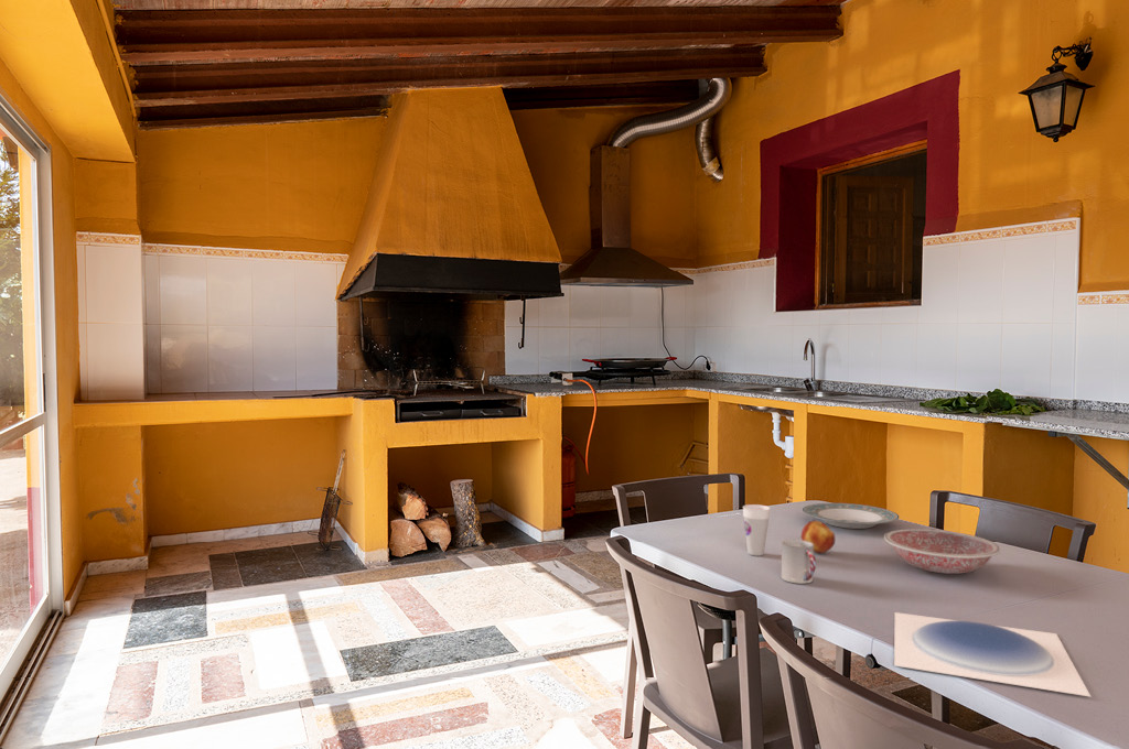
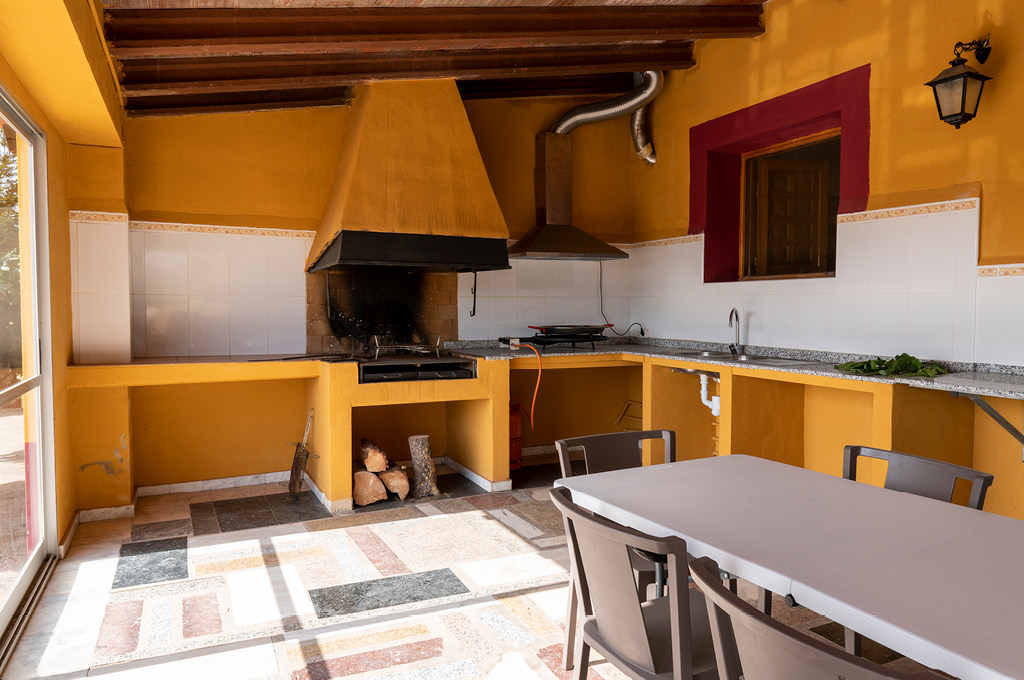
- plate (979, 641)
- bowl (939, 555)
- plate (849, 518)
- cup (800, 563)
- fruit (817, 536)
- cup (755, 530)
